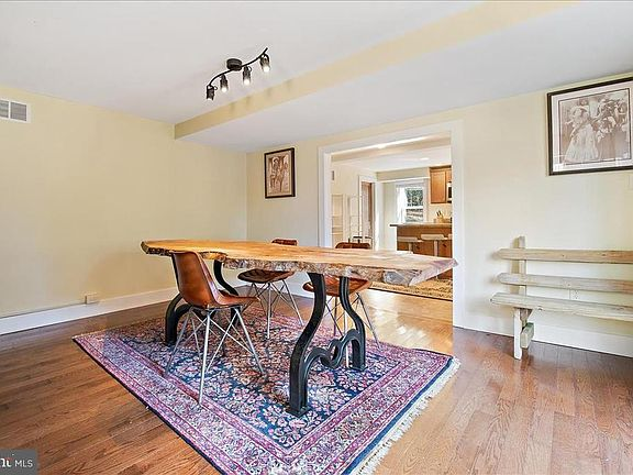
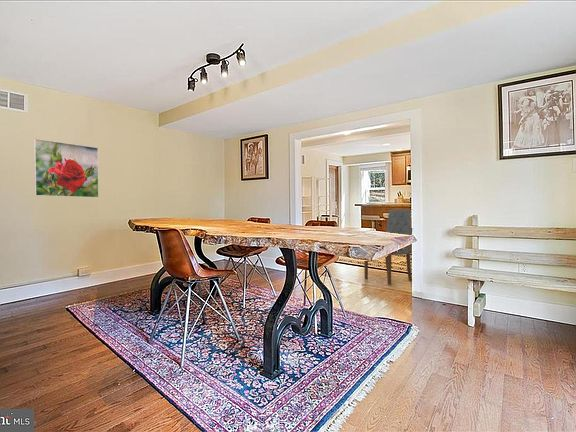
+ dining chair (393, 253)
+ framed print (68, 170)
